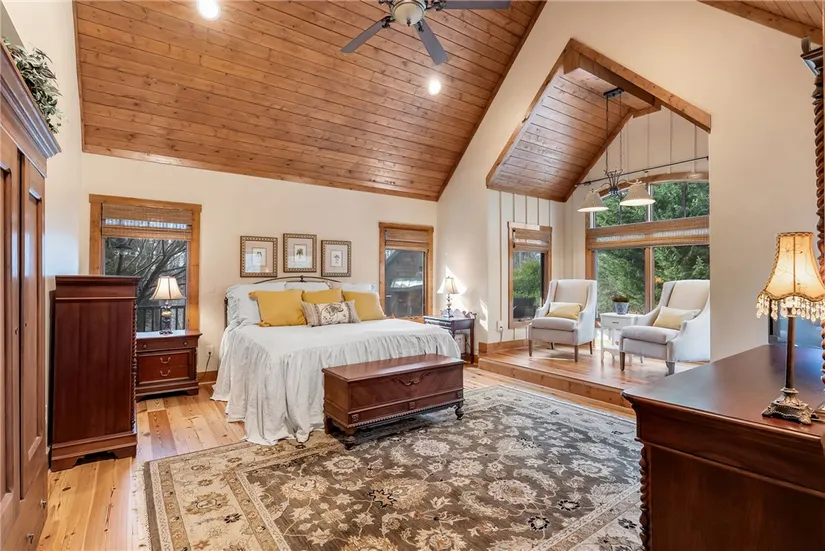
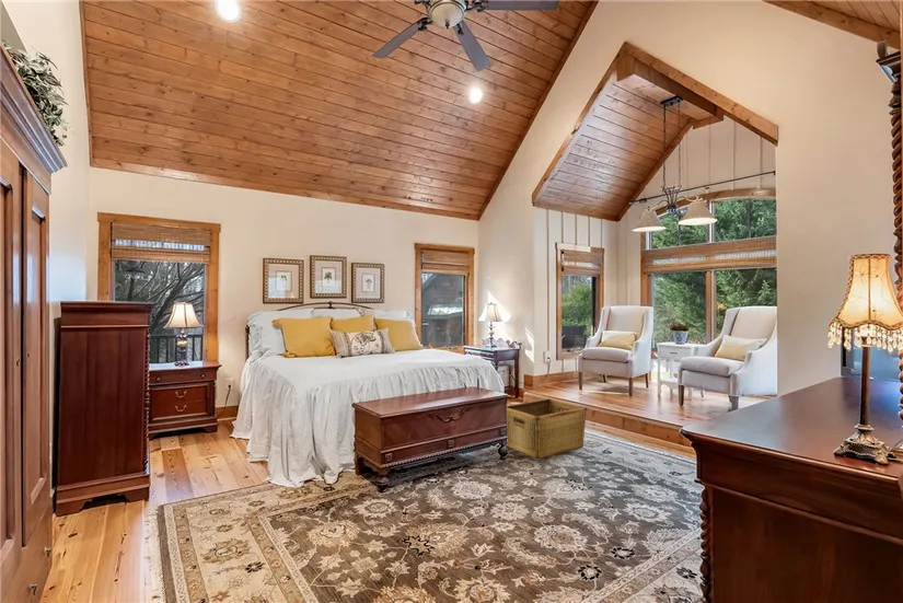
+ hamper (543, 426)
